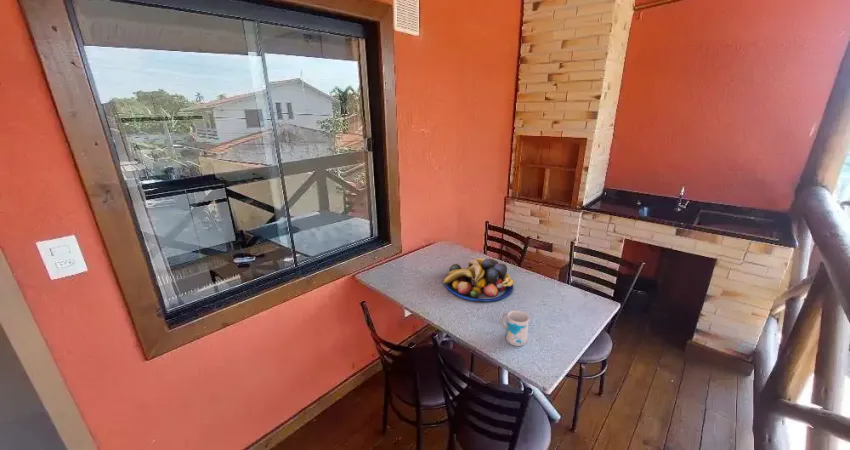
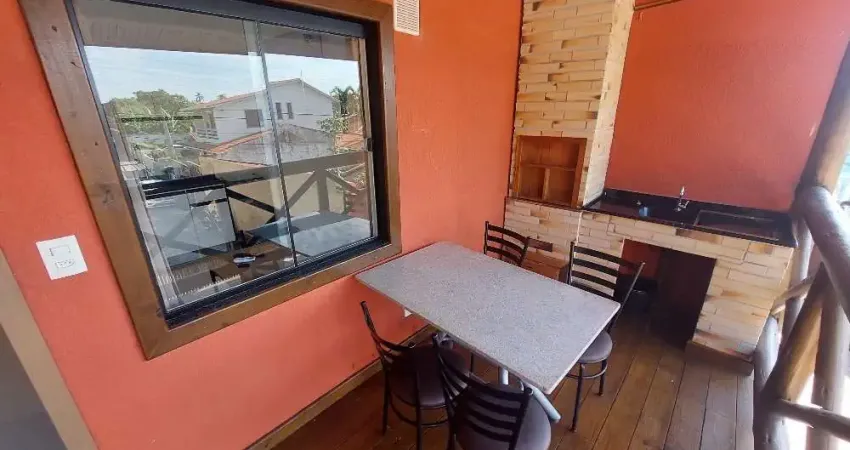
- mug (513, 325)
- fruit bowl (479, 273)
